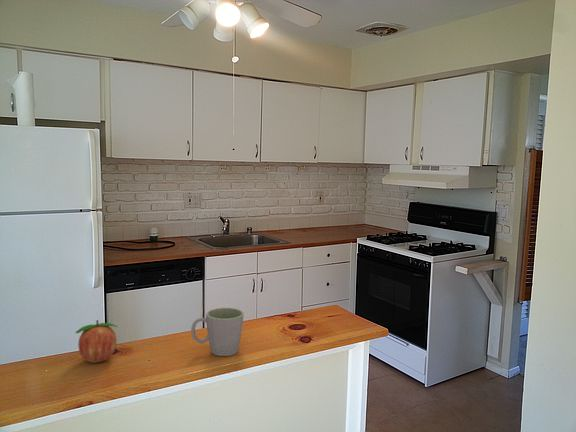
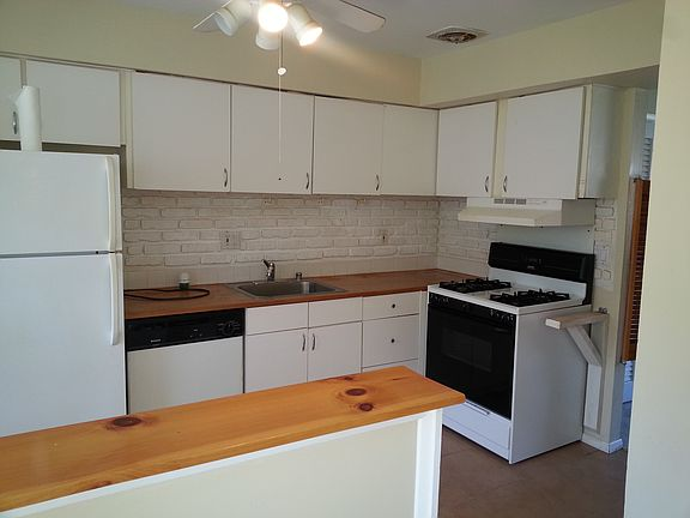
- mug (217, 332)
- fruit (97, 340)
